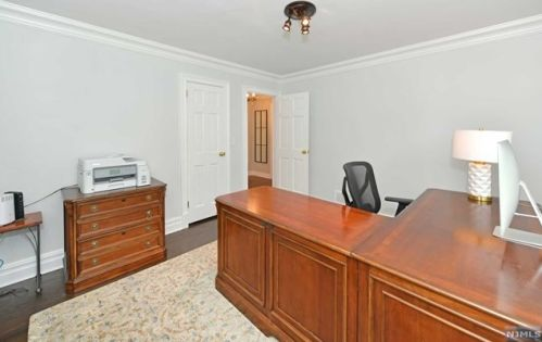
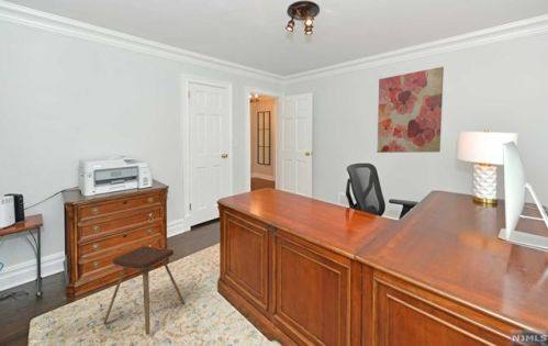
+ wall art (407, 113)
+ music stool (145, 283)
